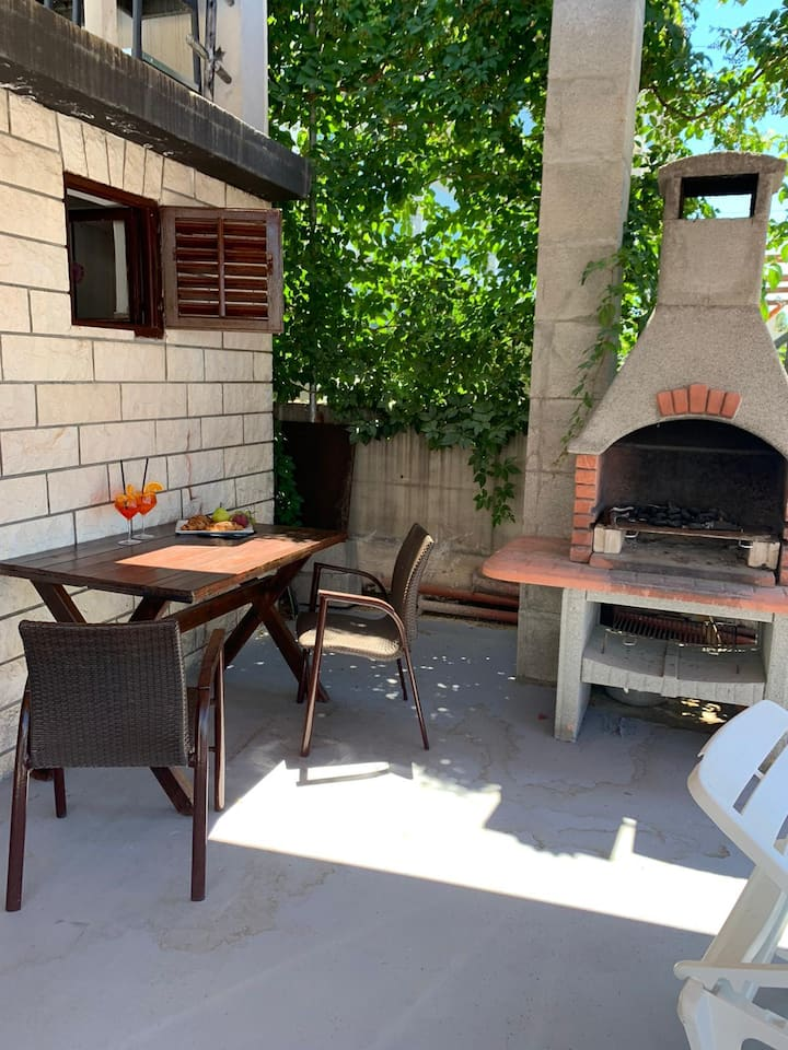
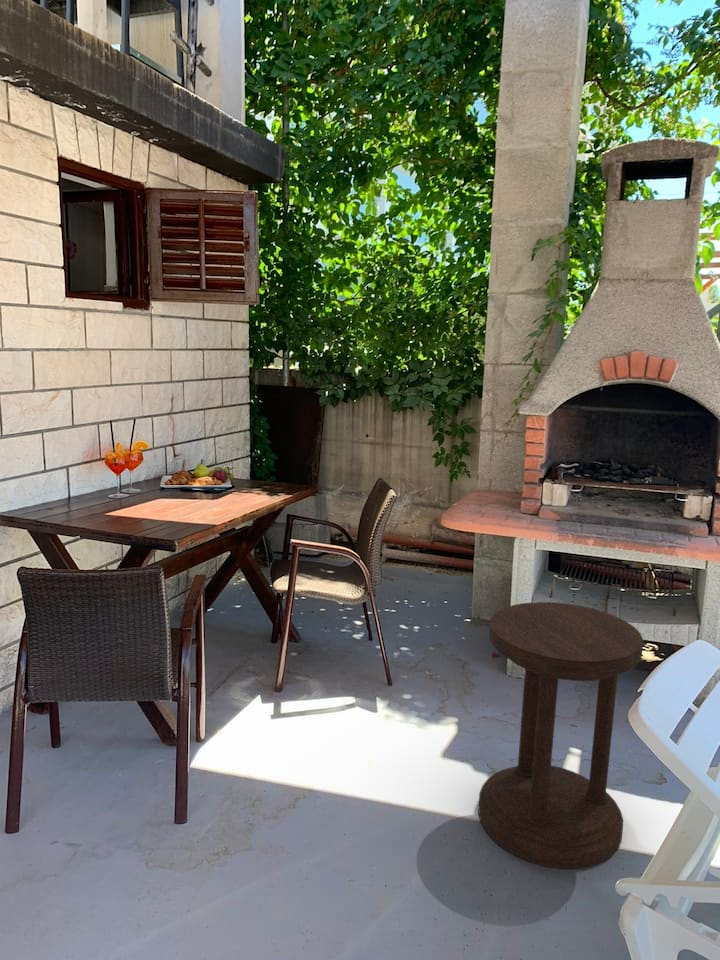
+ side table (553, 726)
